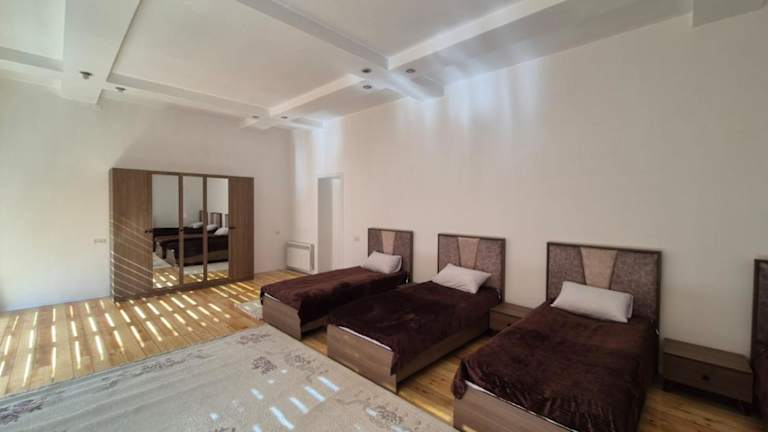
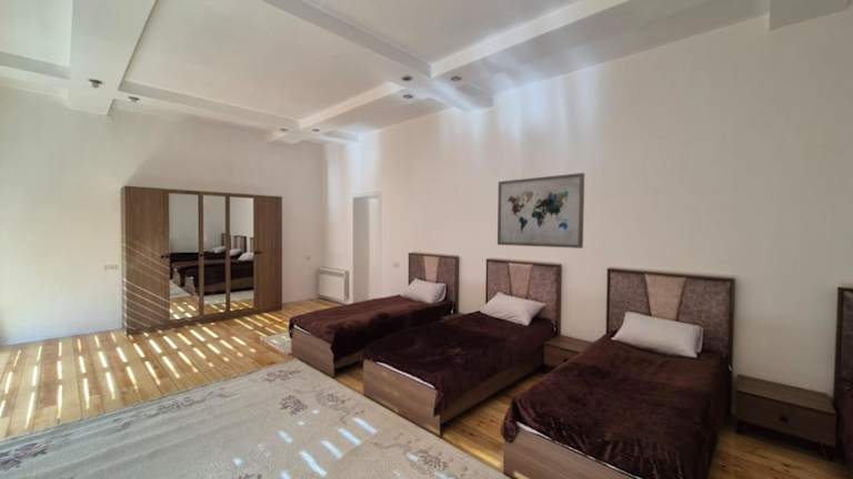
+ wall art (536, 212)
